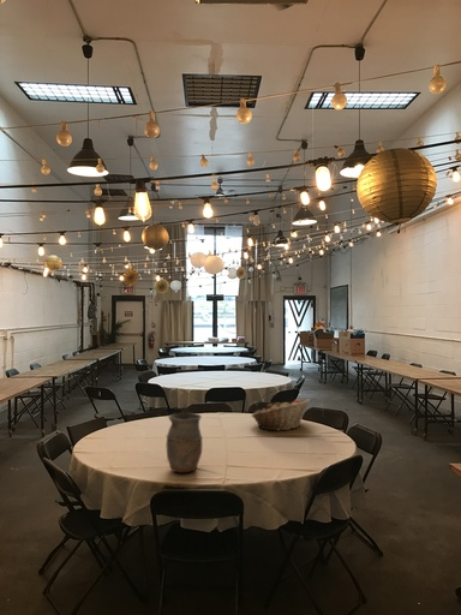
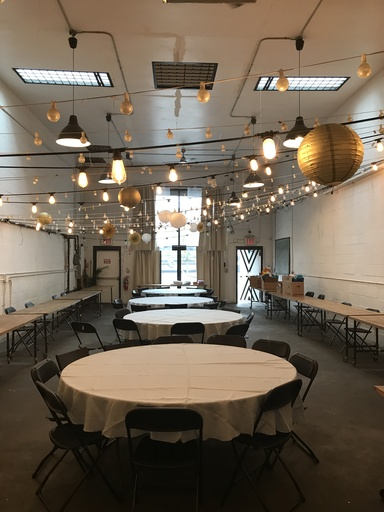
- fruit basket (281, 412)
- vase (184, 442)
